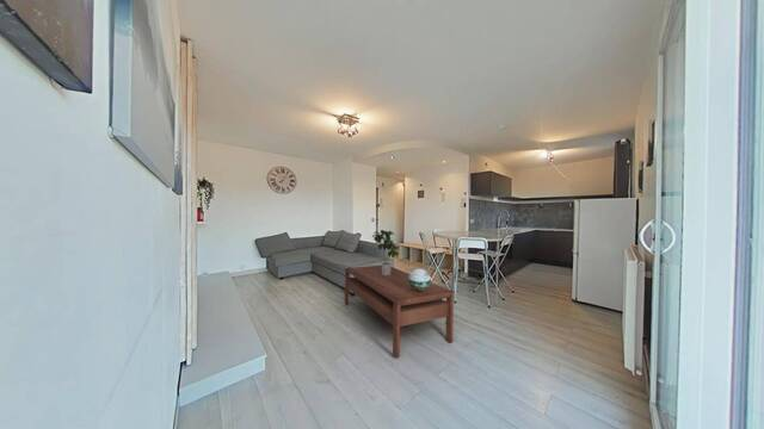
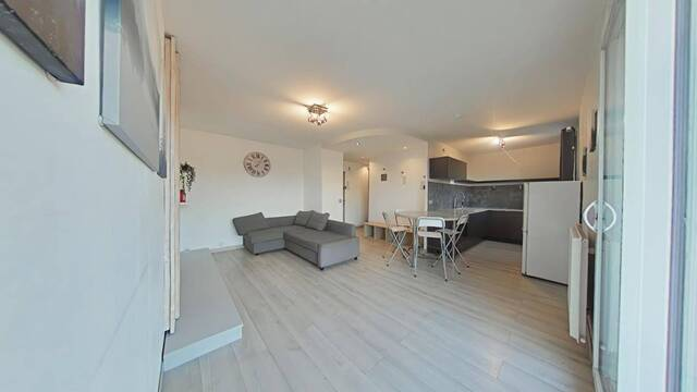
- decorative sphere (419, 279)
- potted plant (383, 253)
- coffee table (389, 298)
